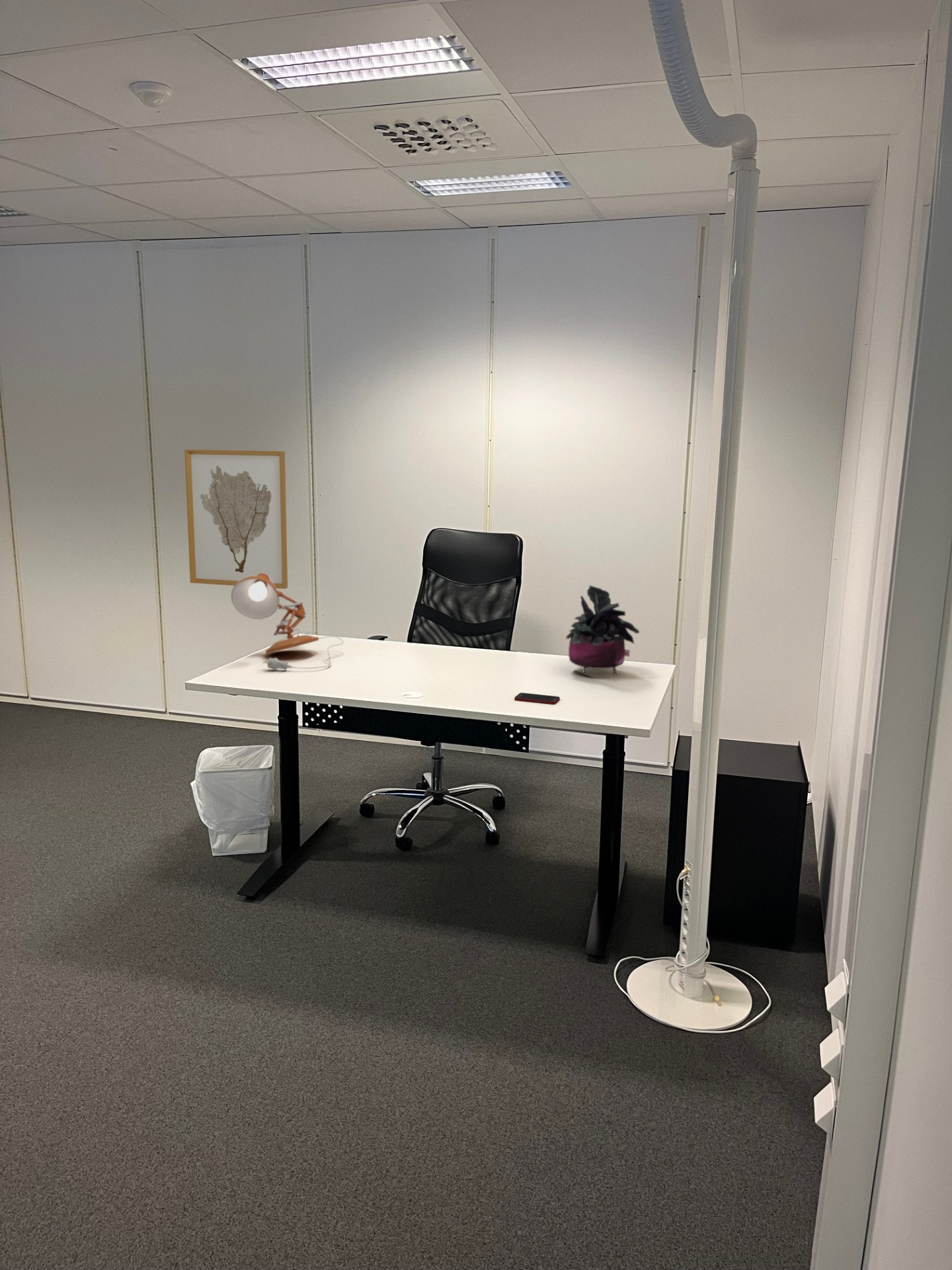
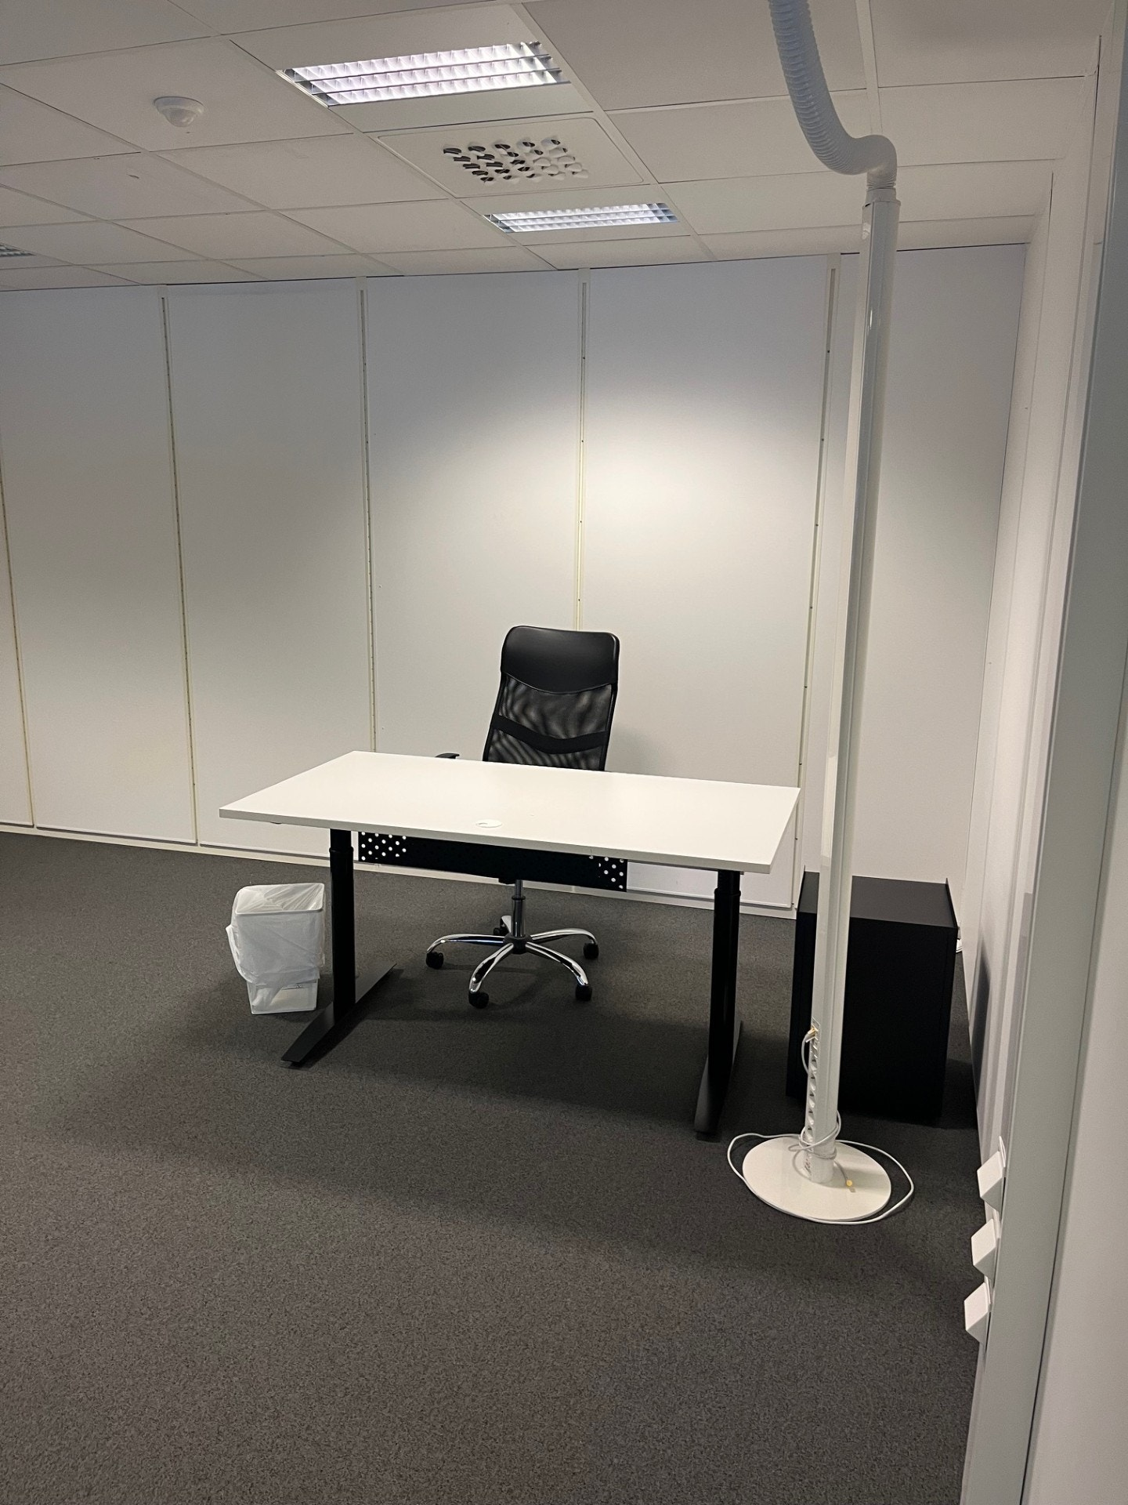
- cell phone (537, 698)
- wall art (236, 519)
- potted plant (600, 628)
- desk lamp (292, 618)
